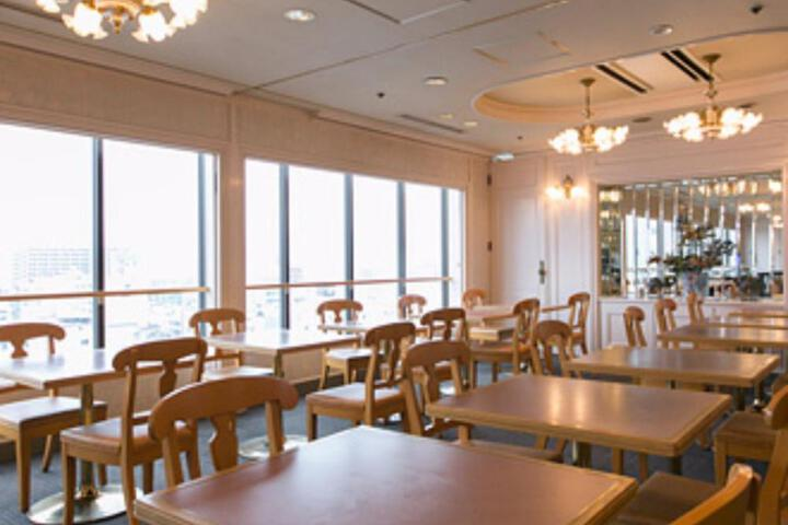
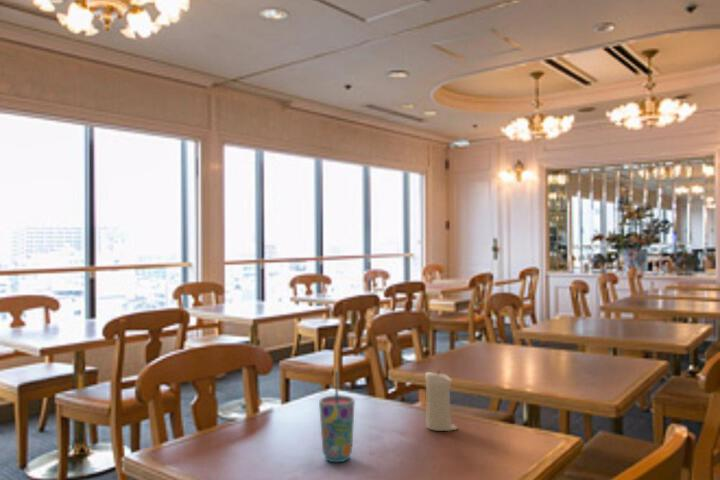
+ cup (337, 414)
+ candle (440, 398)
